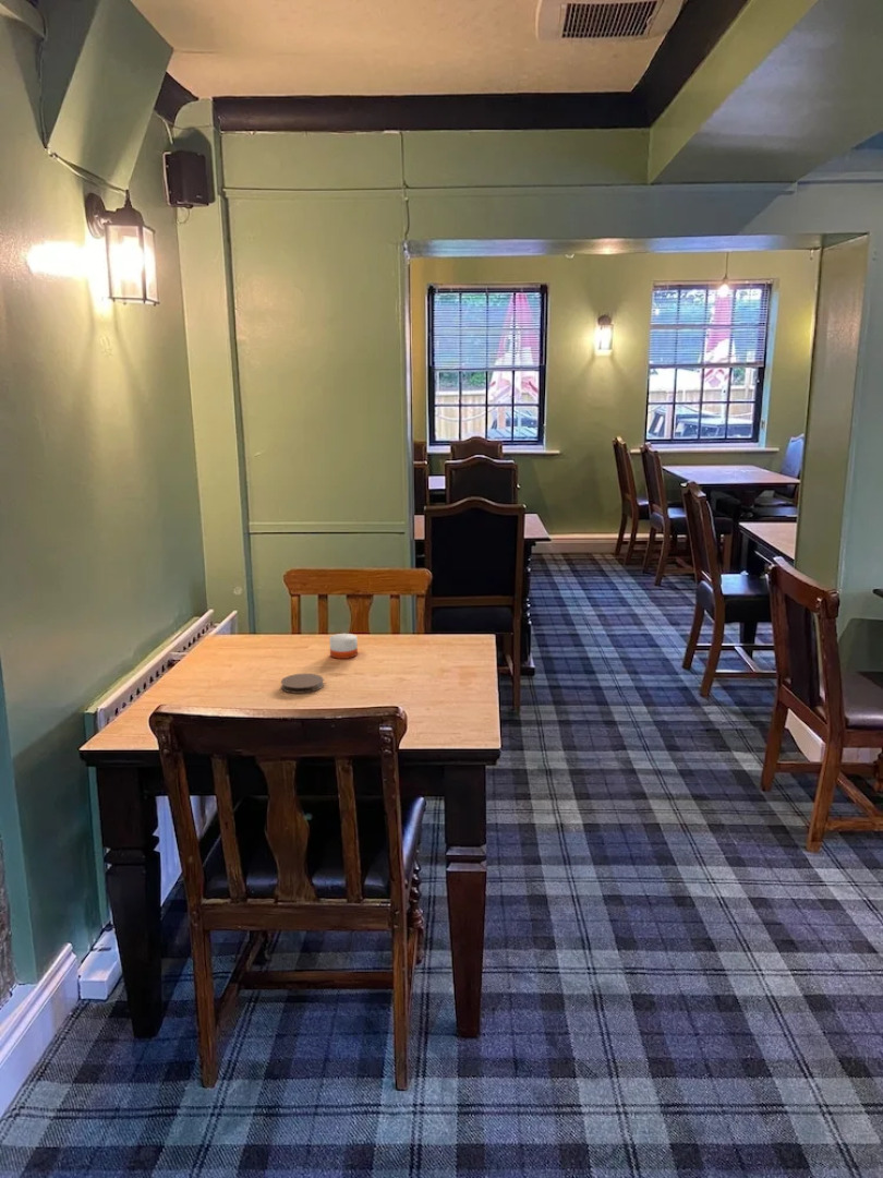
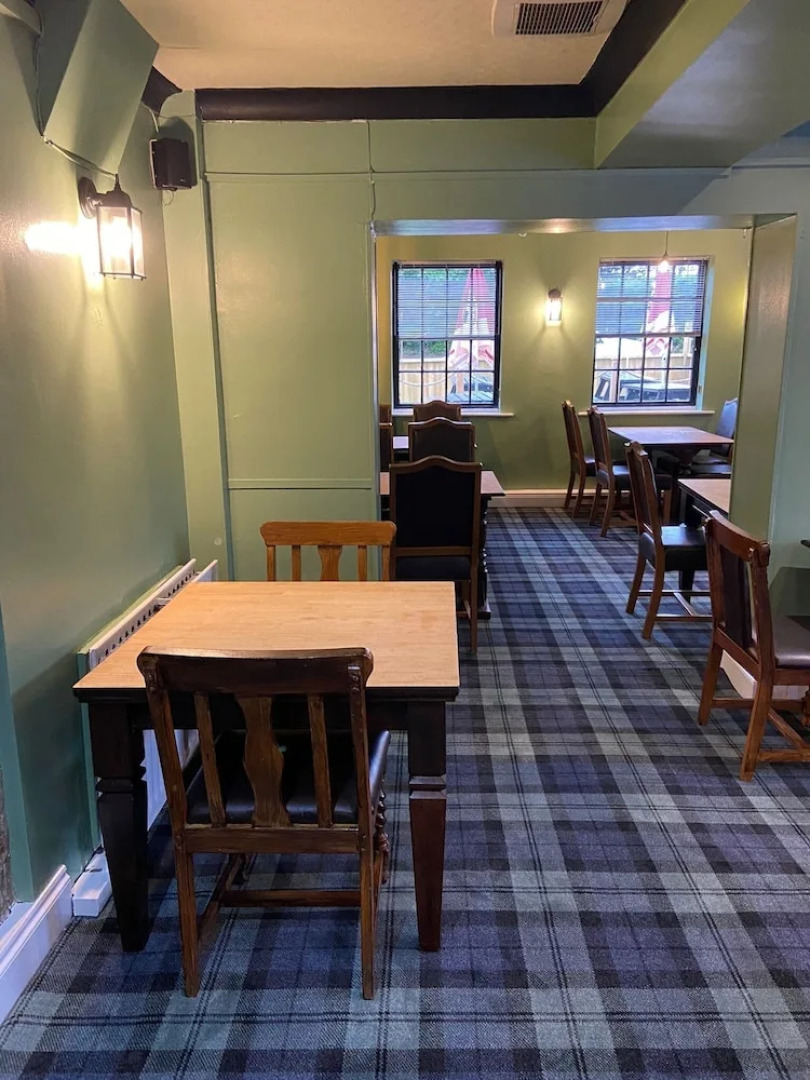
- coaster (302, 683)
- candle (342, 636)
